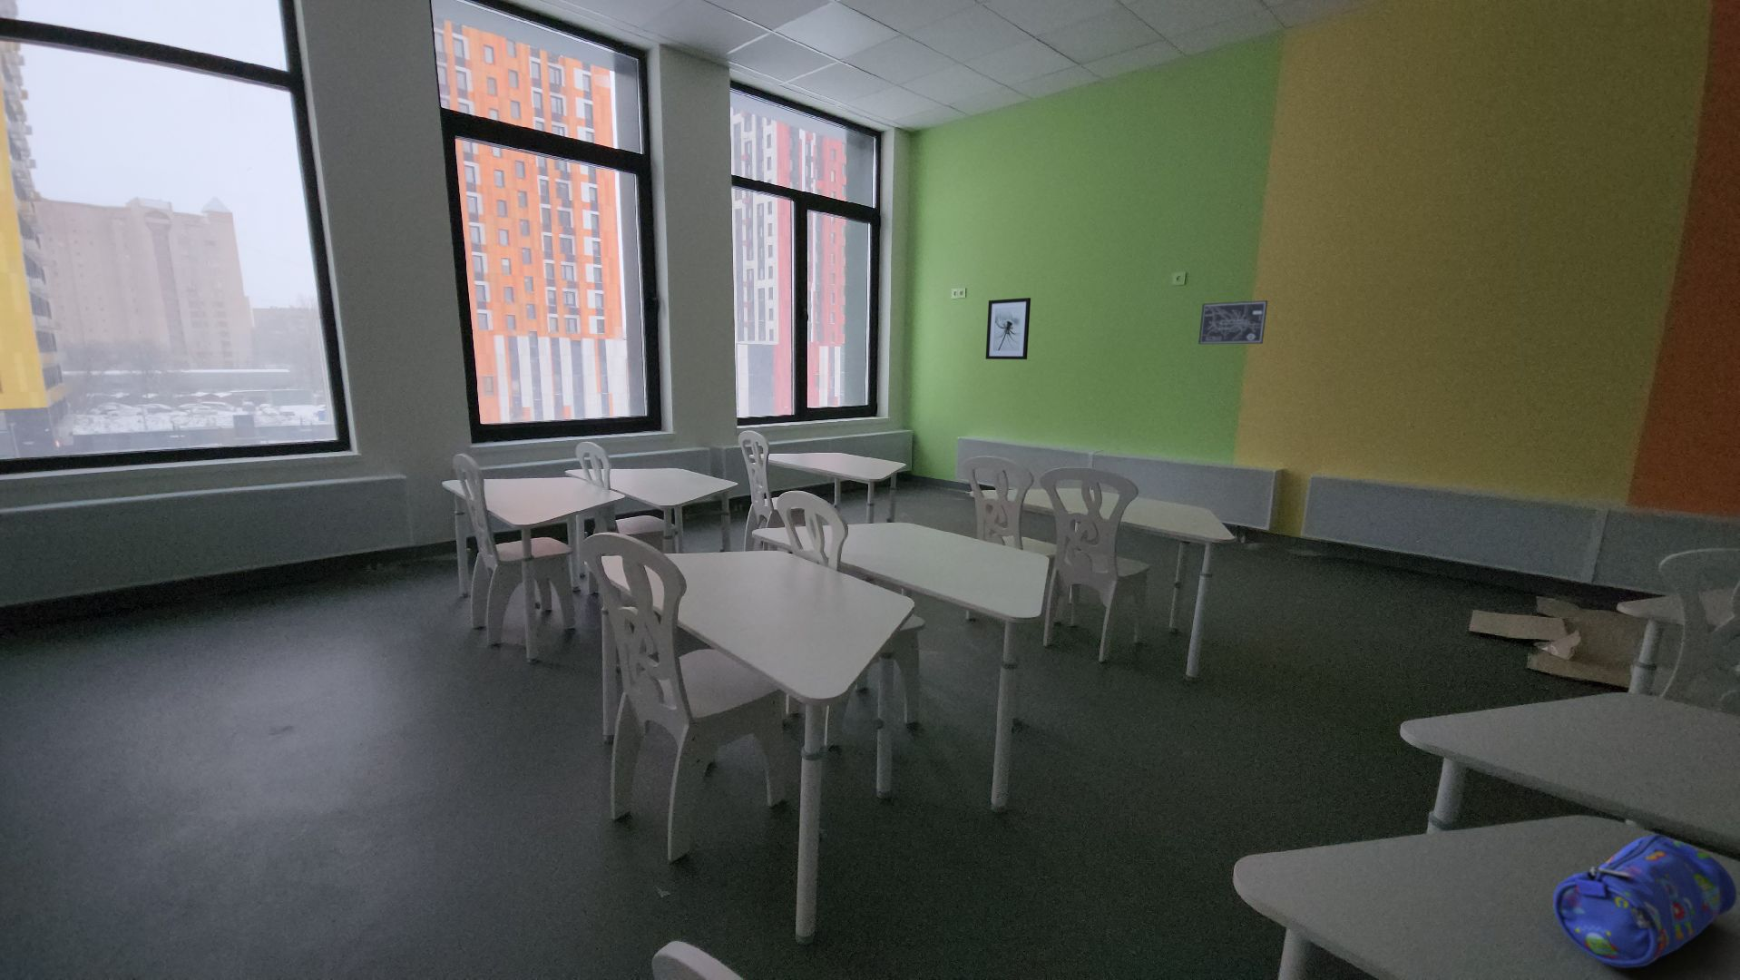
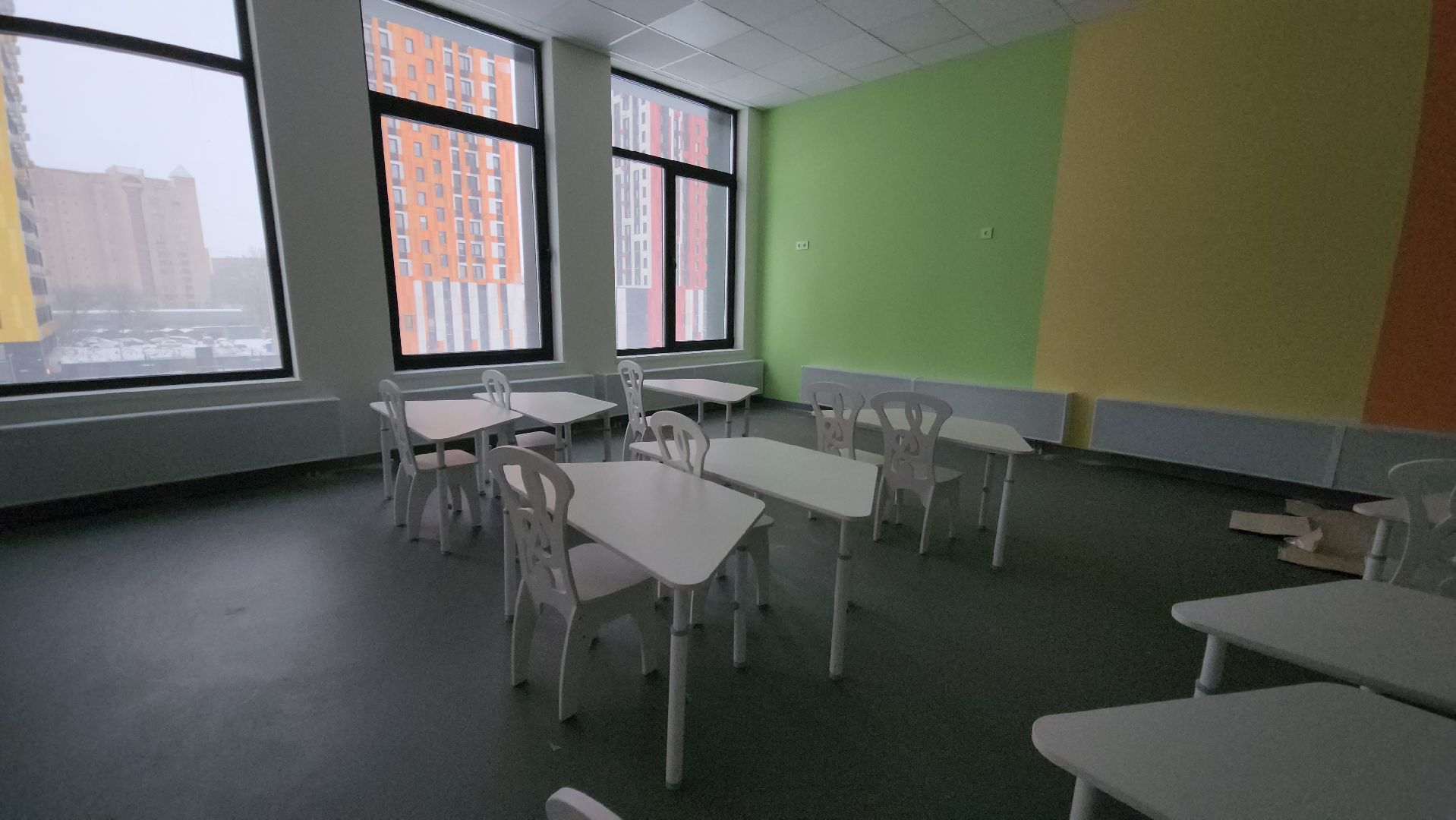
- pencil case (1644, 895)
- wall art (1231, 323)
- wall art (1007, 330)
